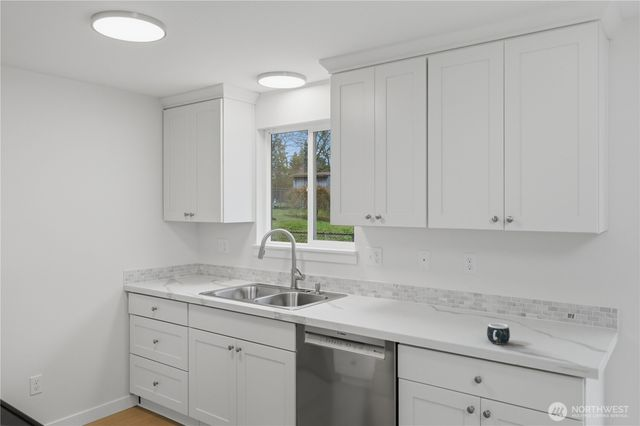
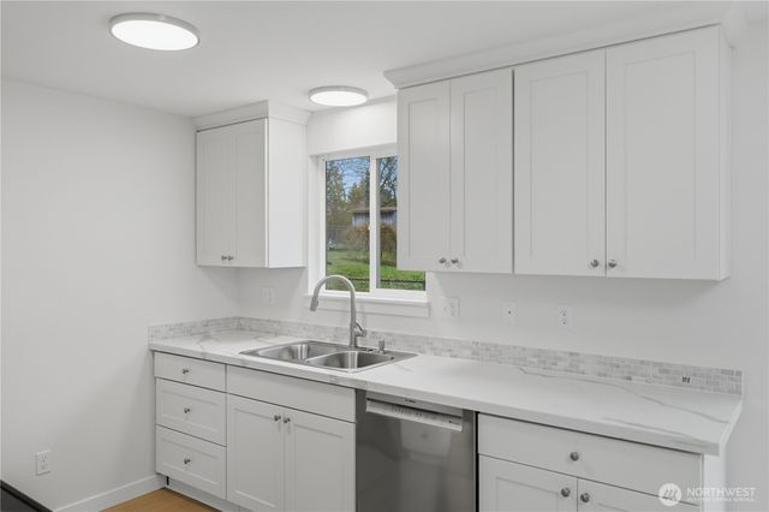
- mug (497, 334)
